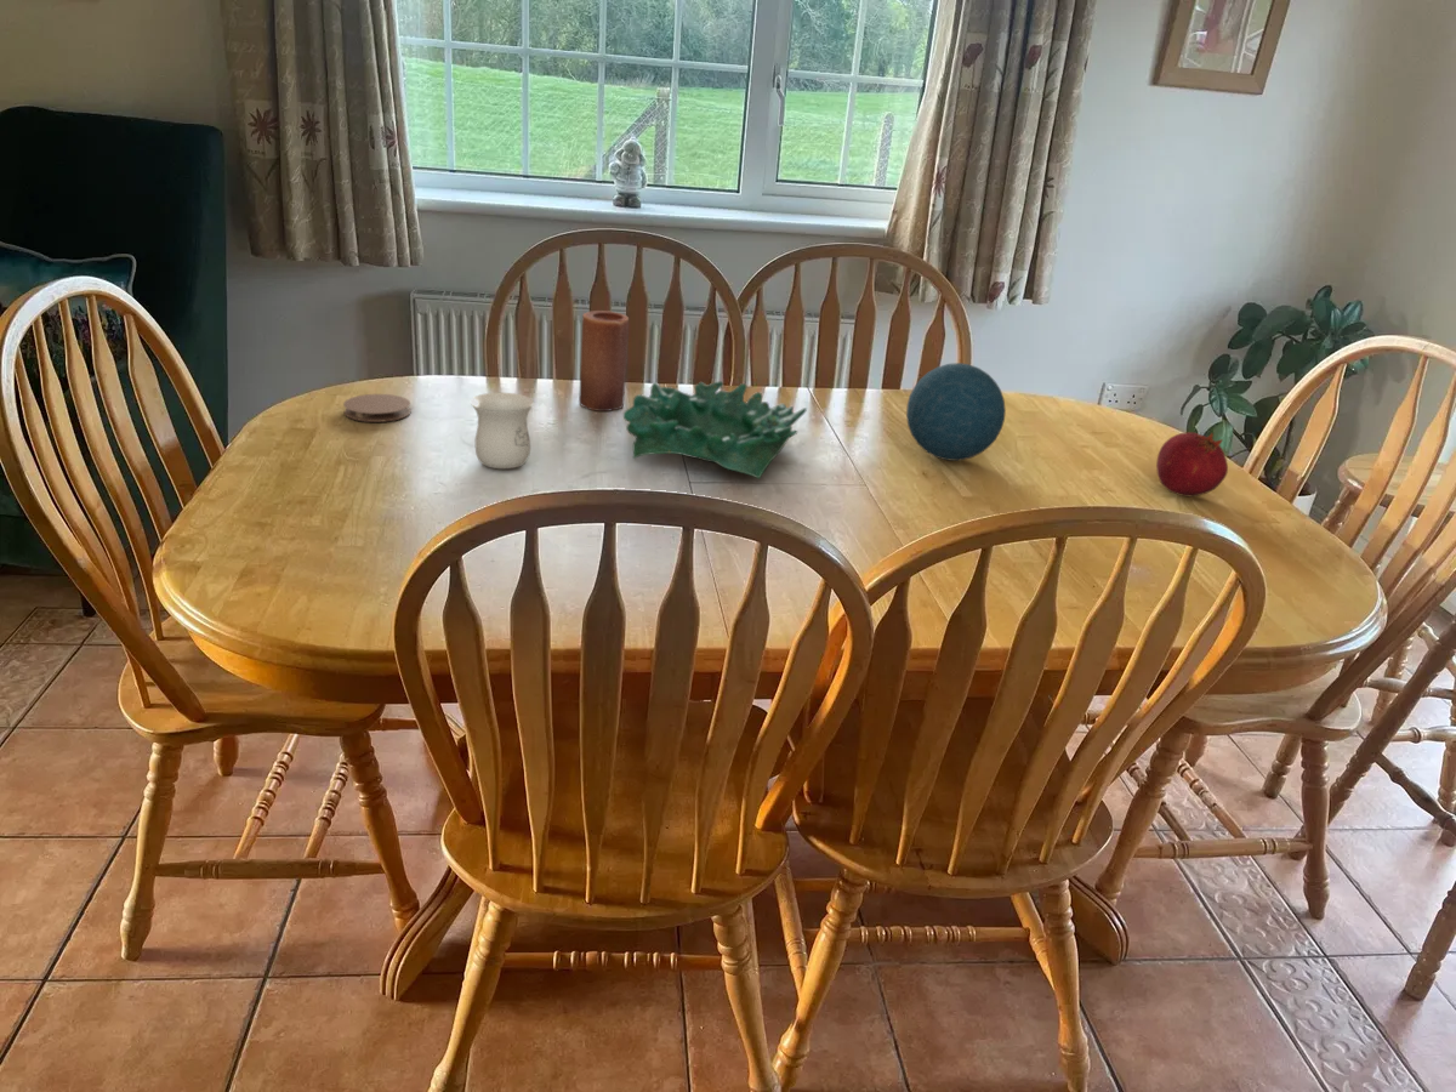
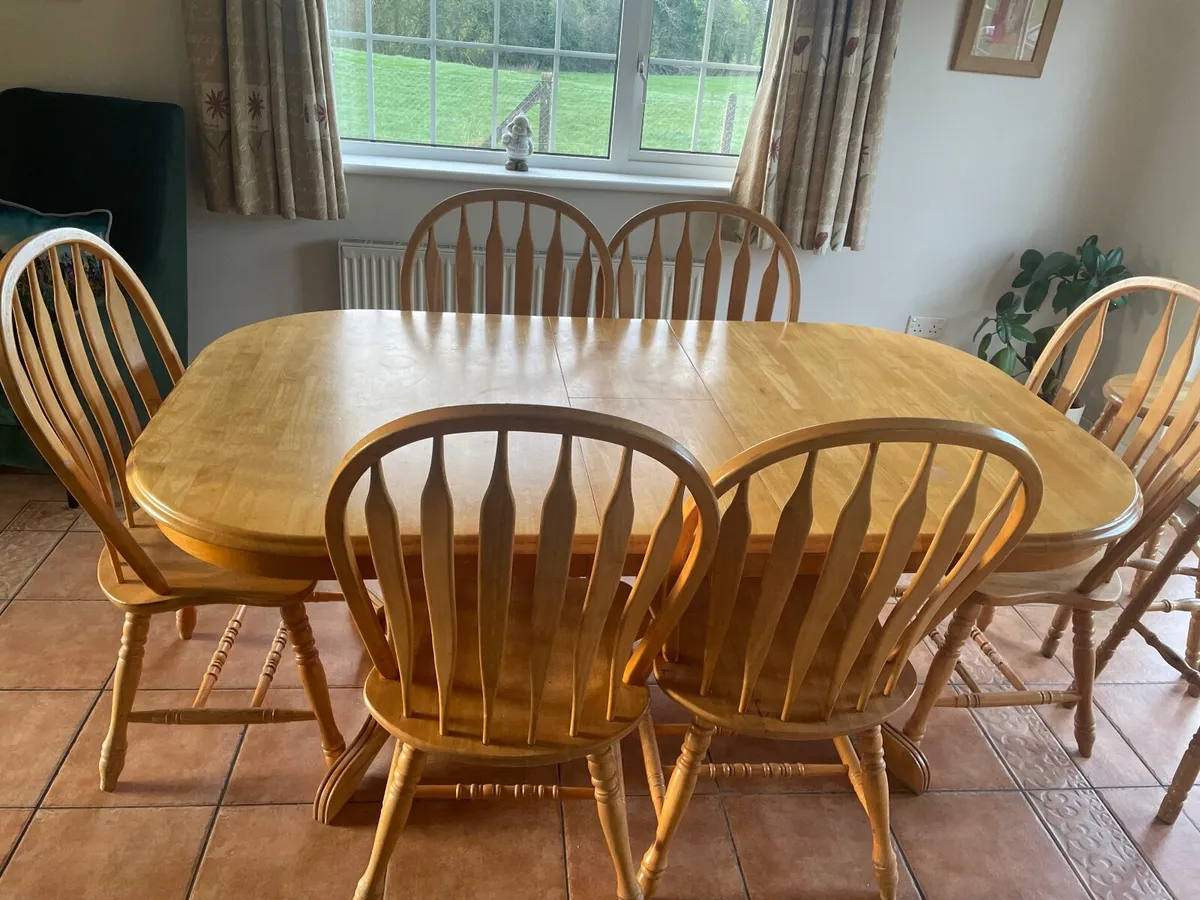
- candle (603, 360)
- mug (501, 428)
- fruit (1190, 462)
- coaster (377, 406)
- decorative orb (955, 411)
- decorative bowl (716, 427)
